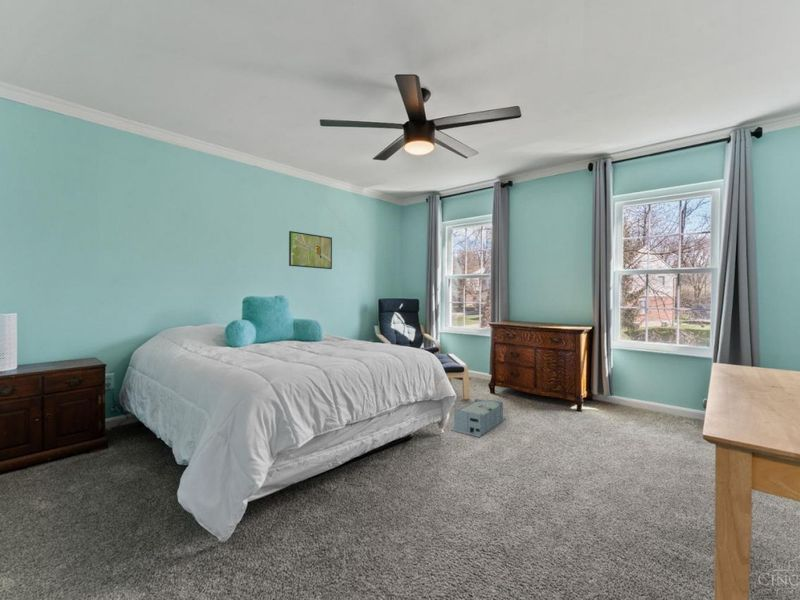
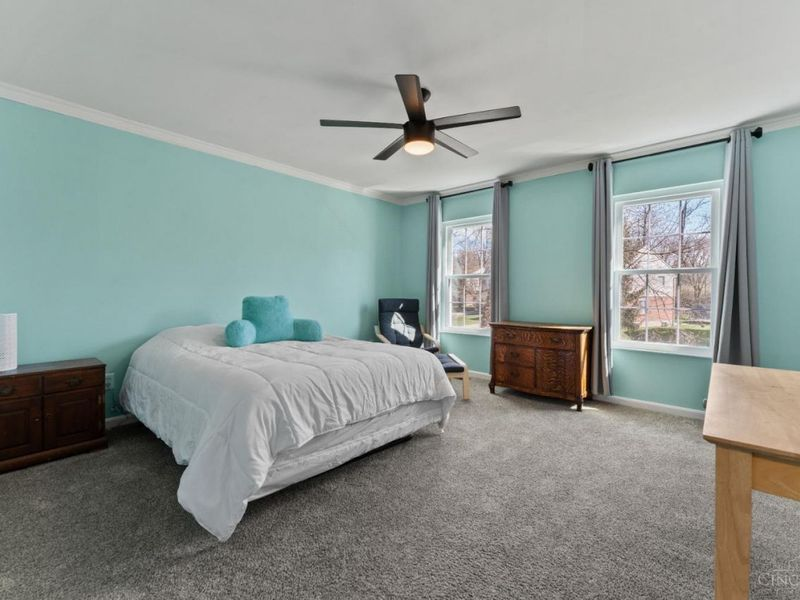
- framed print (311, 251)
- storage bin (479, 414)
